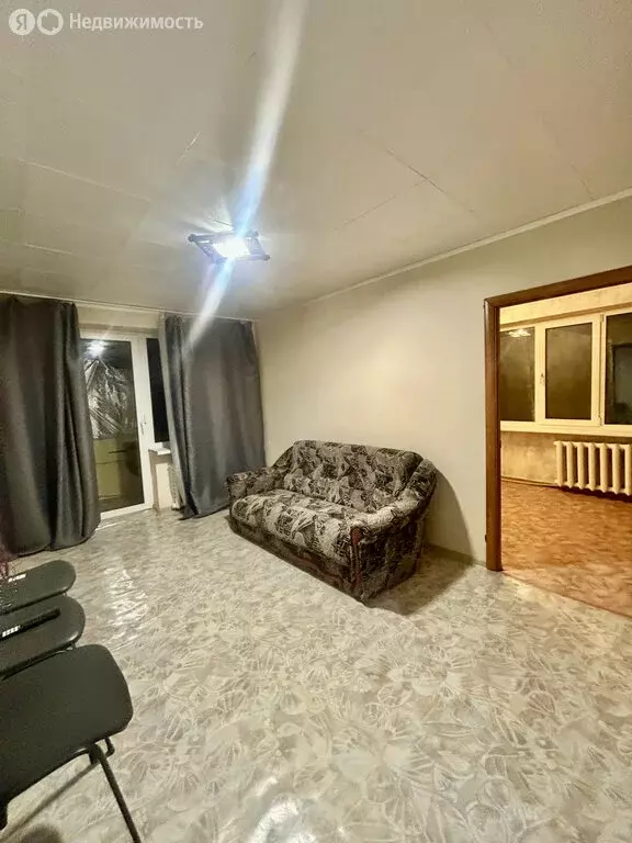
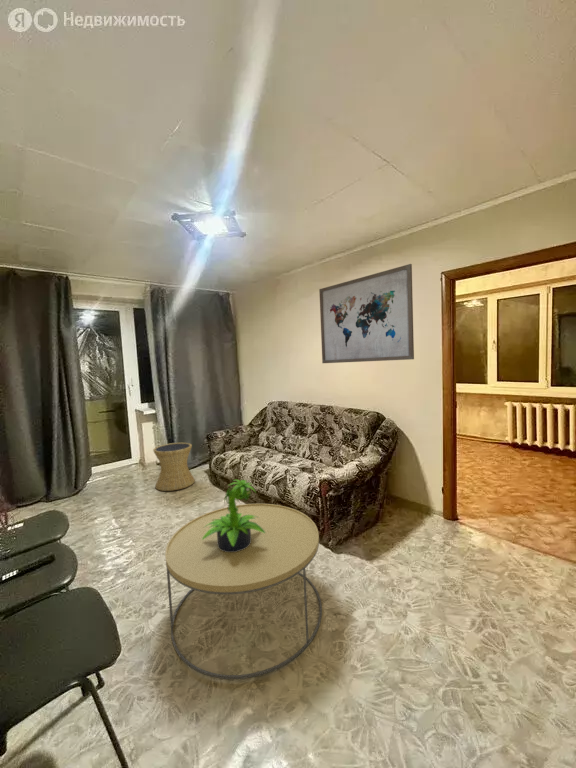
+ coffee table (246, 572)
+ side table (174, 465)
+ wall art (361, 320)
+ potted plant (232, 510)
